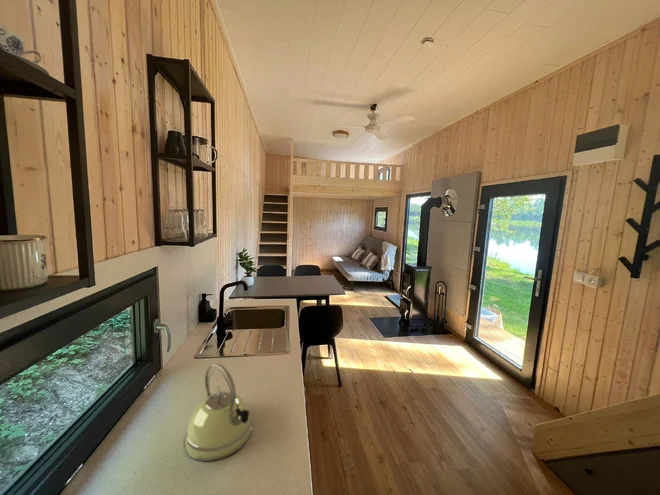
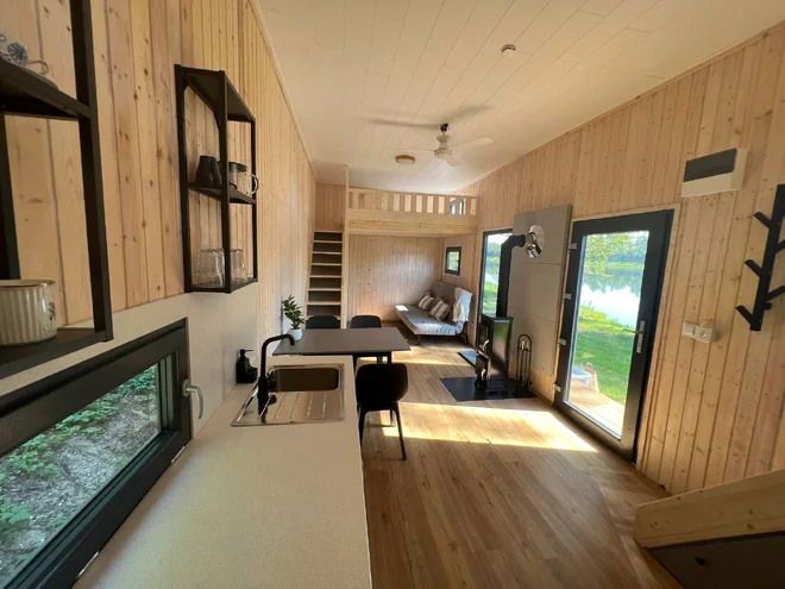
- kettle (222, 400)
